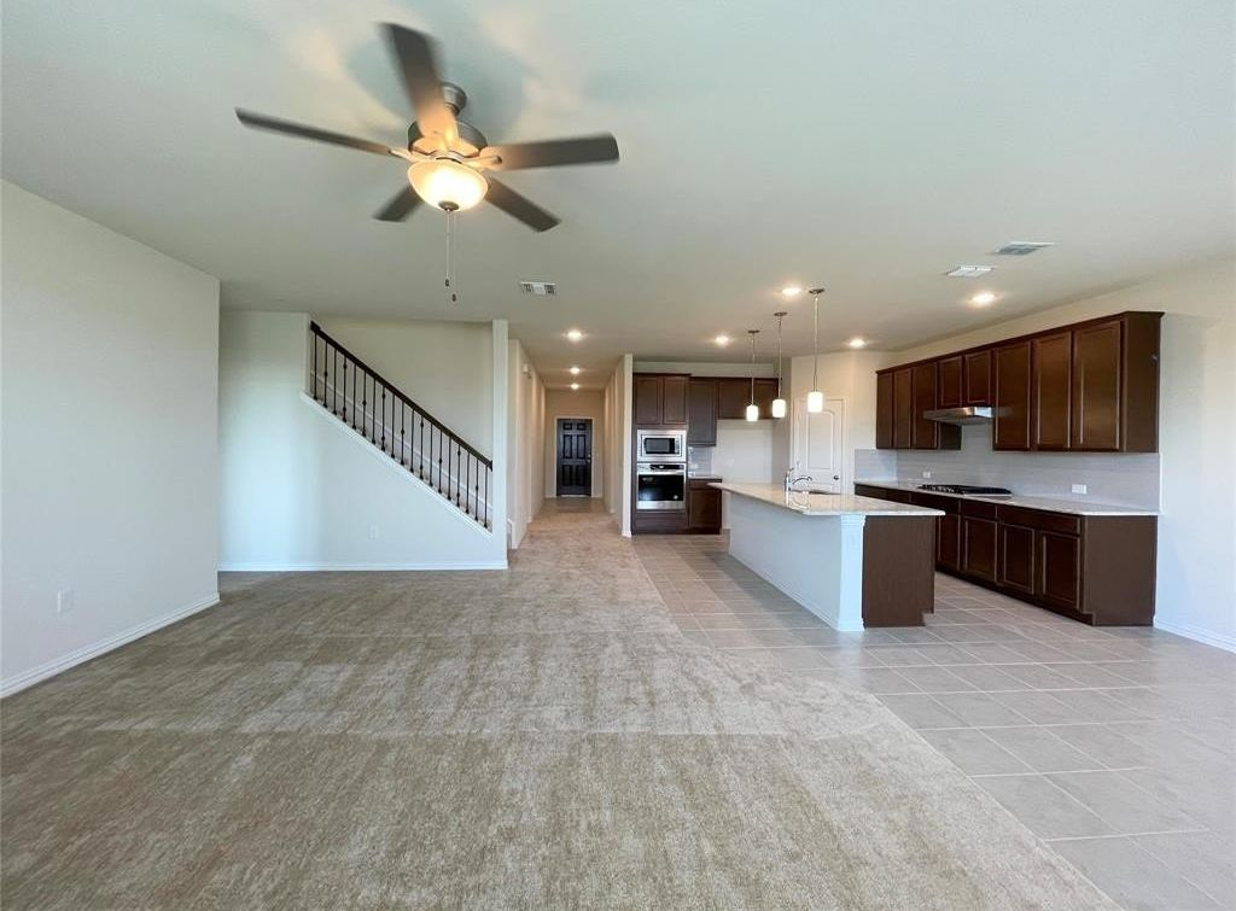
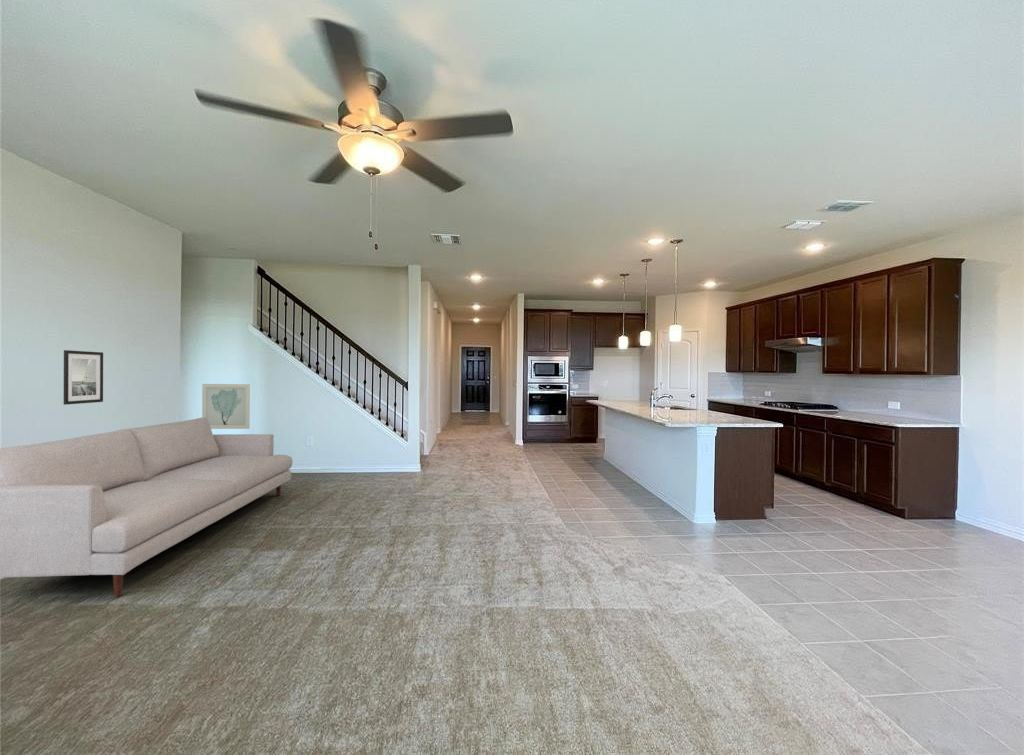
+ wall art (84, 377)
+ wall art (226, 406)
+ sofa (171, 480)
